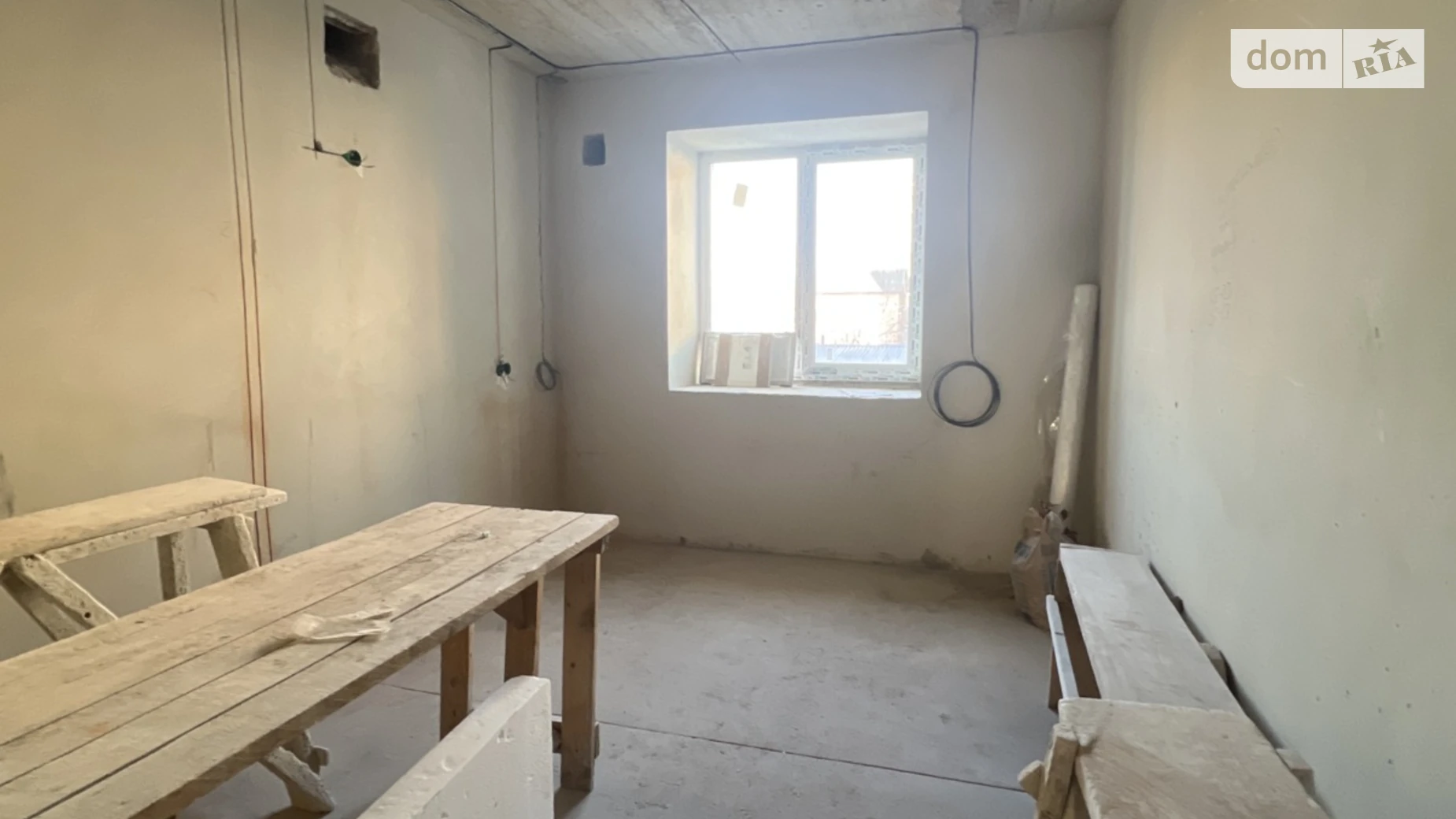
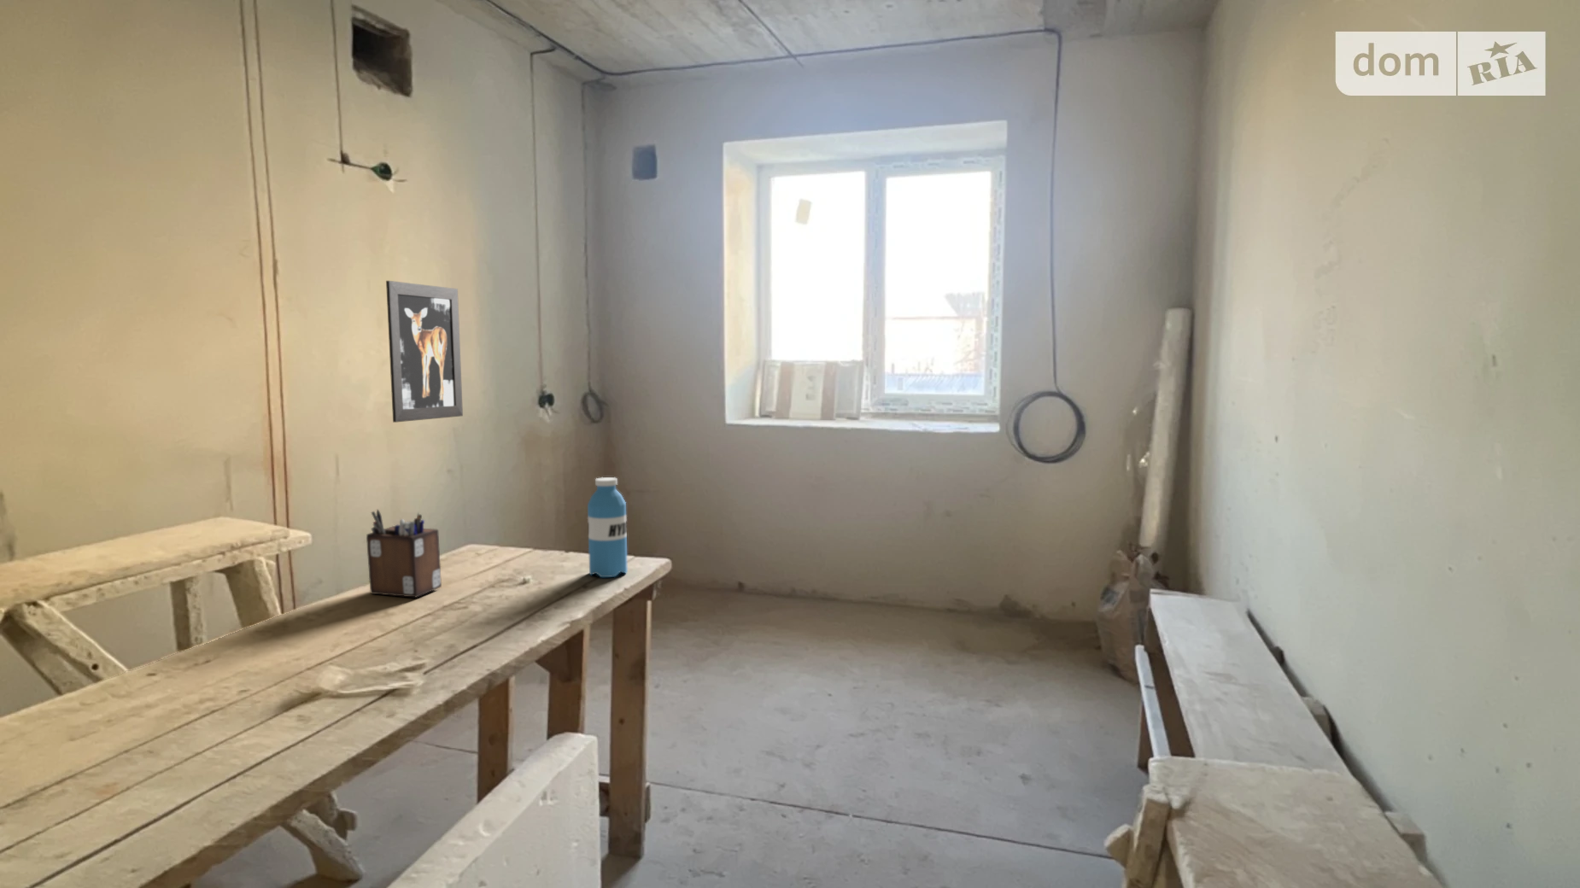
+ wall art (426, 351)
+ desk organizer (404, 550)
+ water bottle (608, 526)
